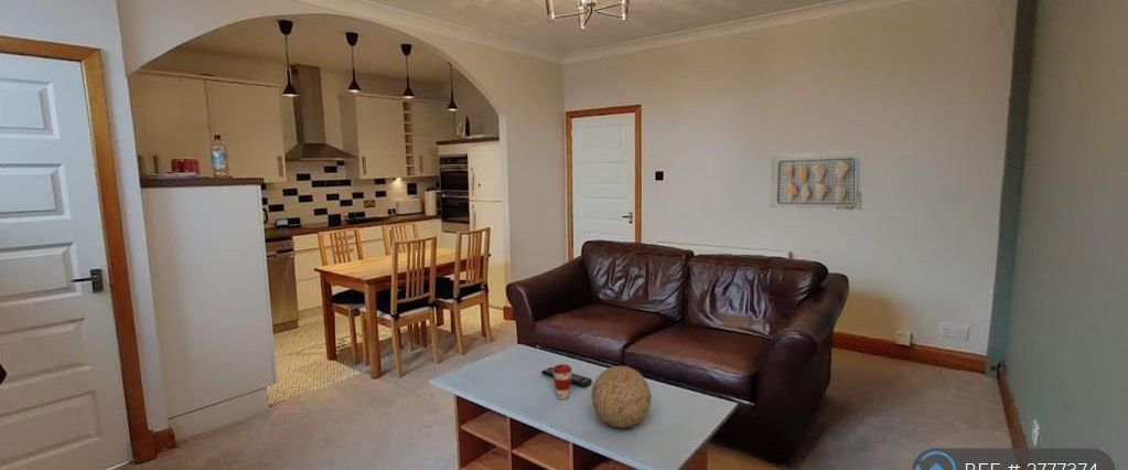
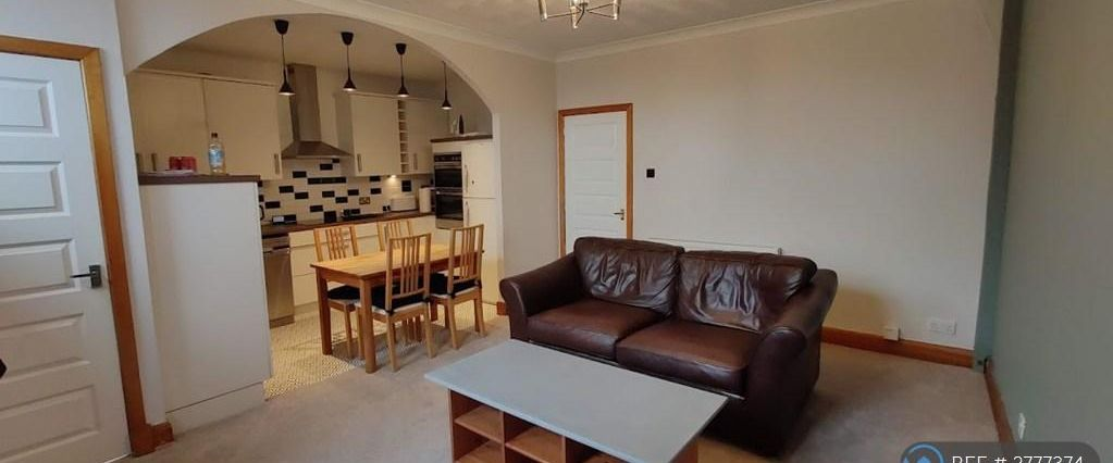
- coffee cup (562, 382)
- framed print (815, 181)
- decorative ball (621, 396)
- remote control (571, 376)
